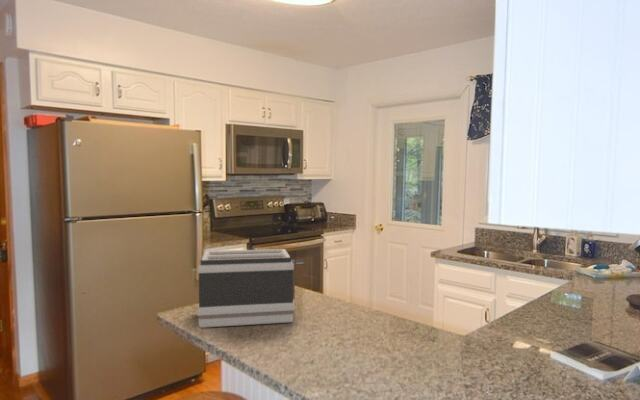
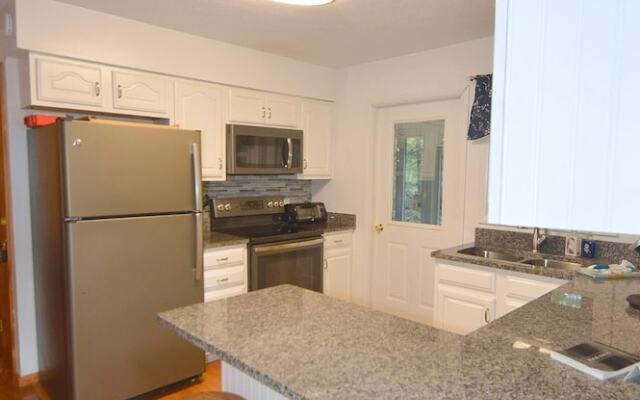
- toaster (252, 285)
